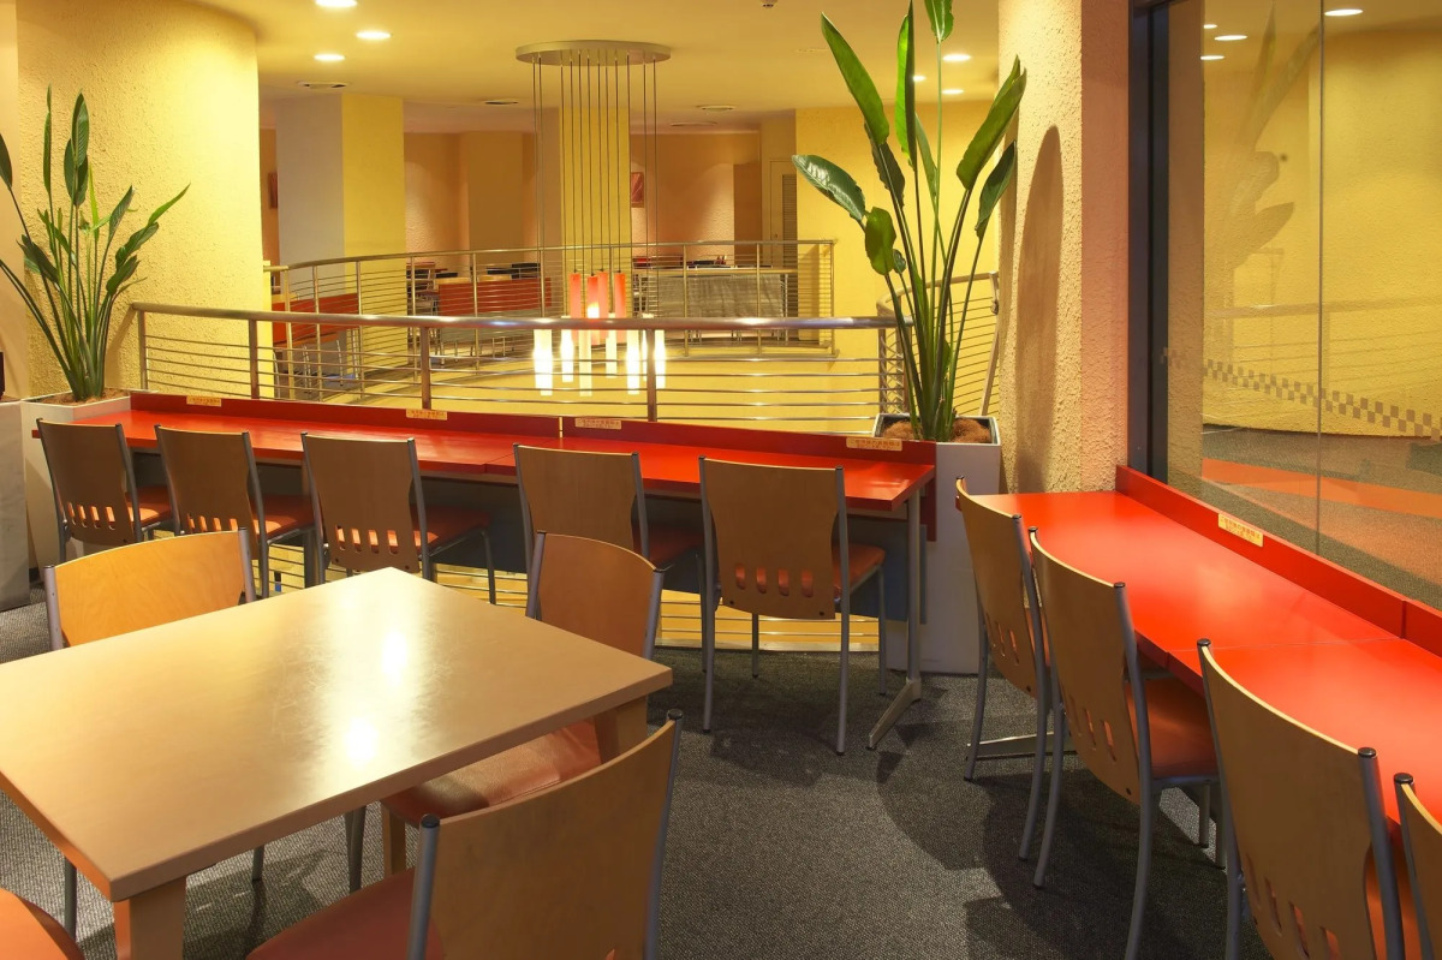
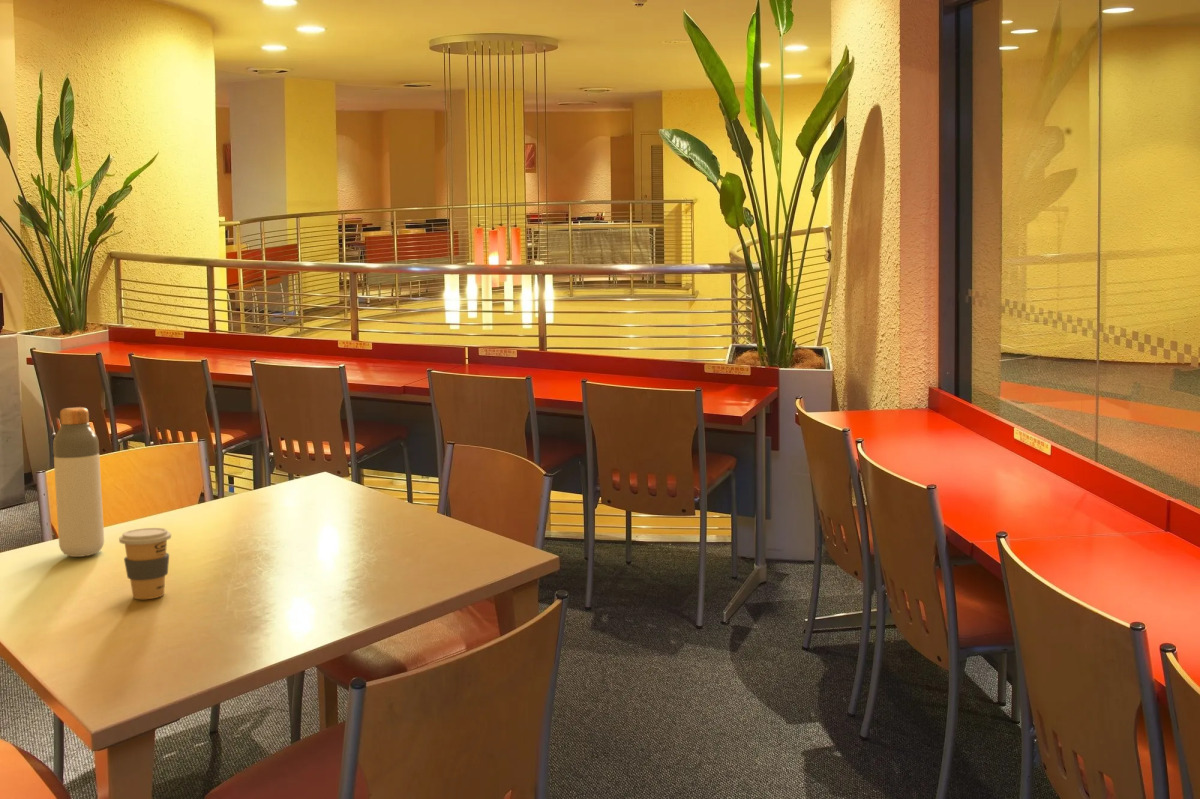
+ coffee cup (146, 563)
+ bottle (78, 481)
